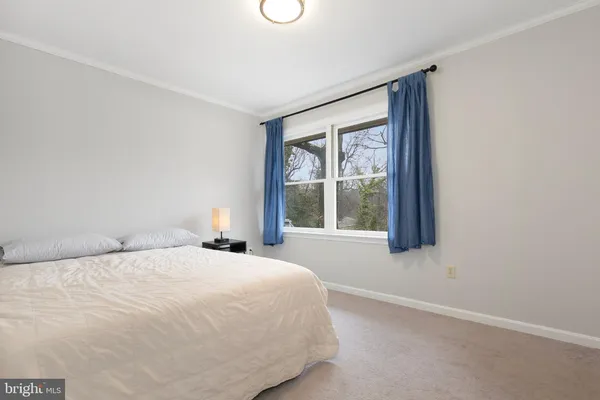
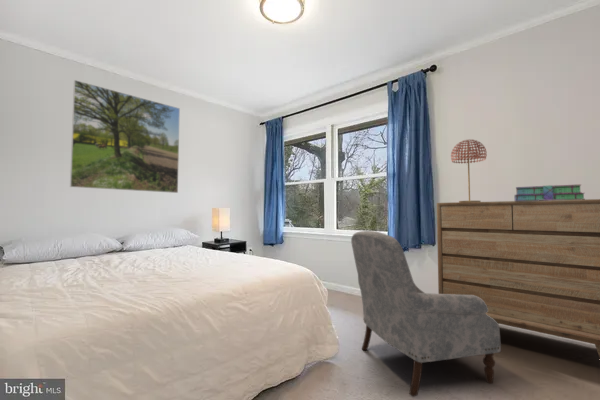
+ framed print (131, 142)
+ dresser (518, 271)
+ armchair (412, 296)
+ table lamp (468, 170)
+ stack of books (545, 193)
